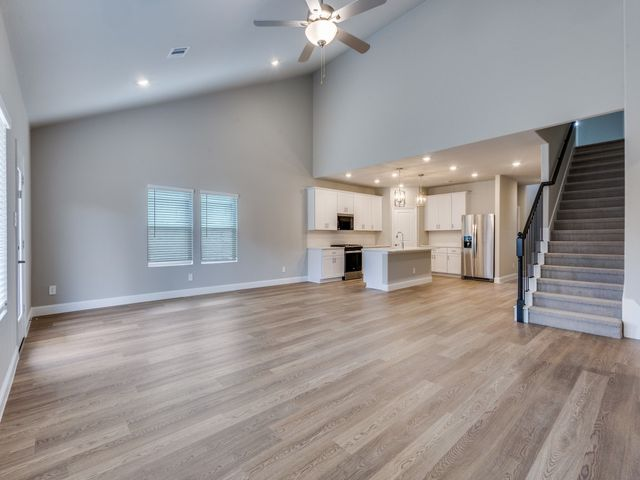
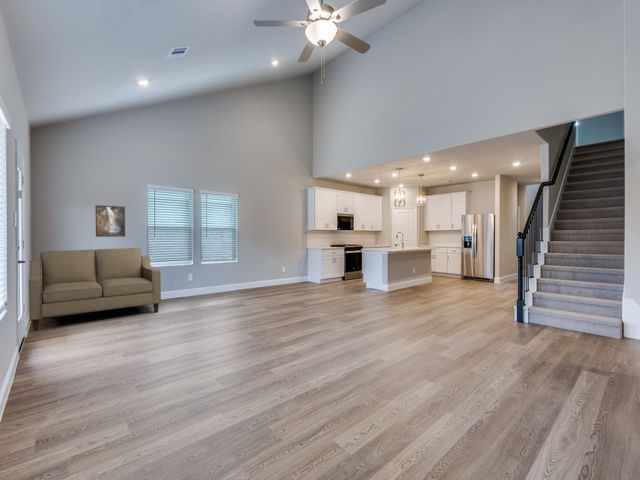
+ sofa (97, 282)
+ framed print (110, 221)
